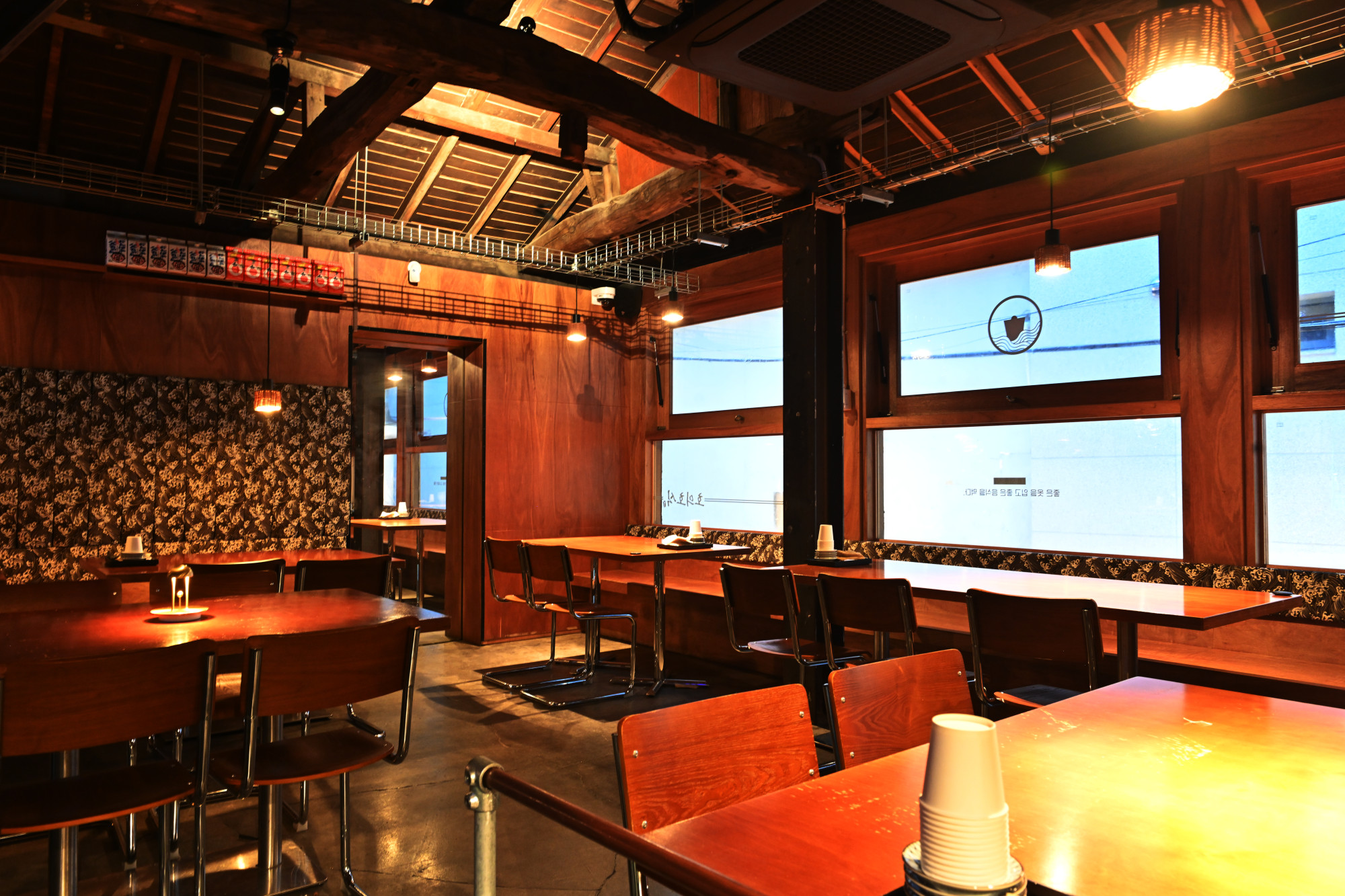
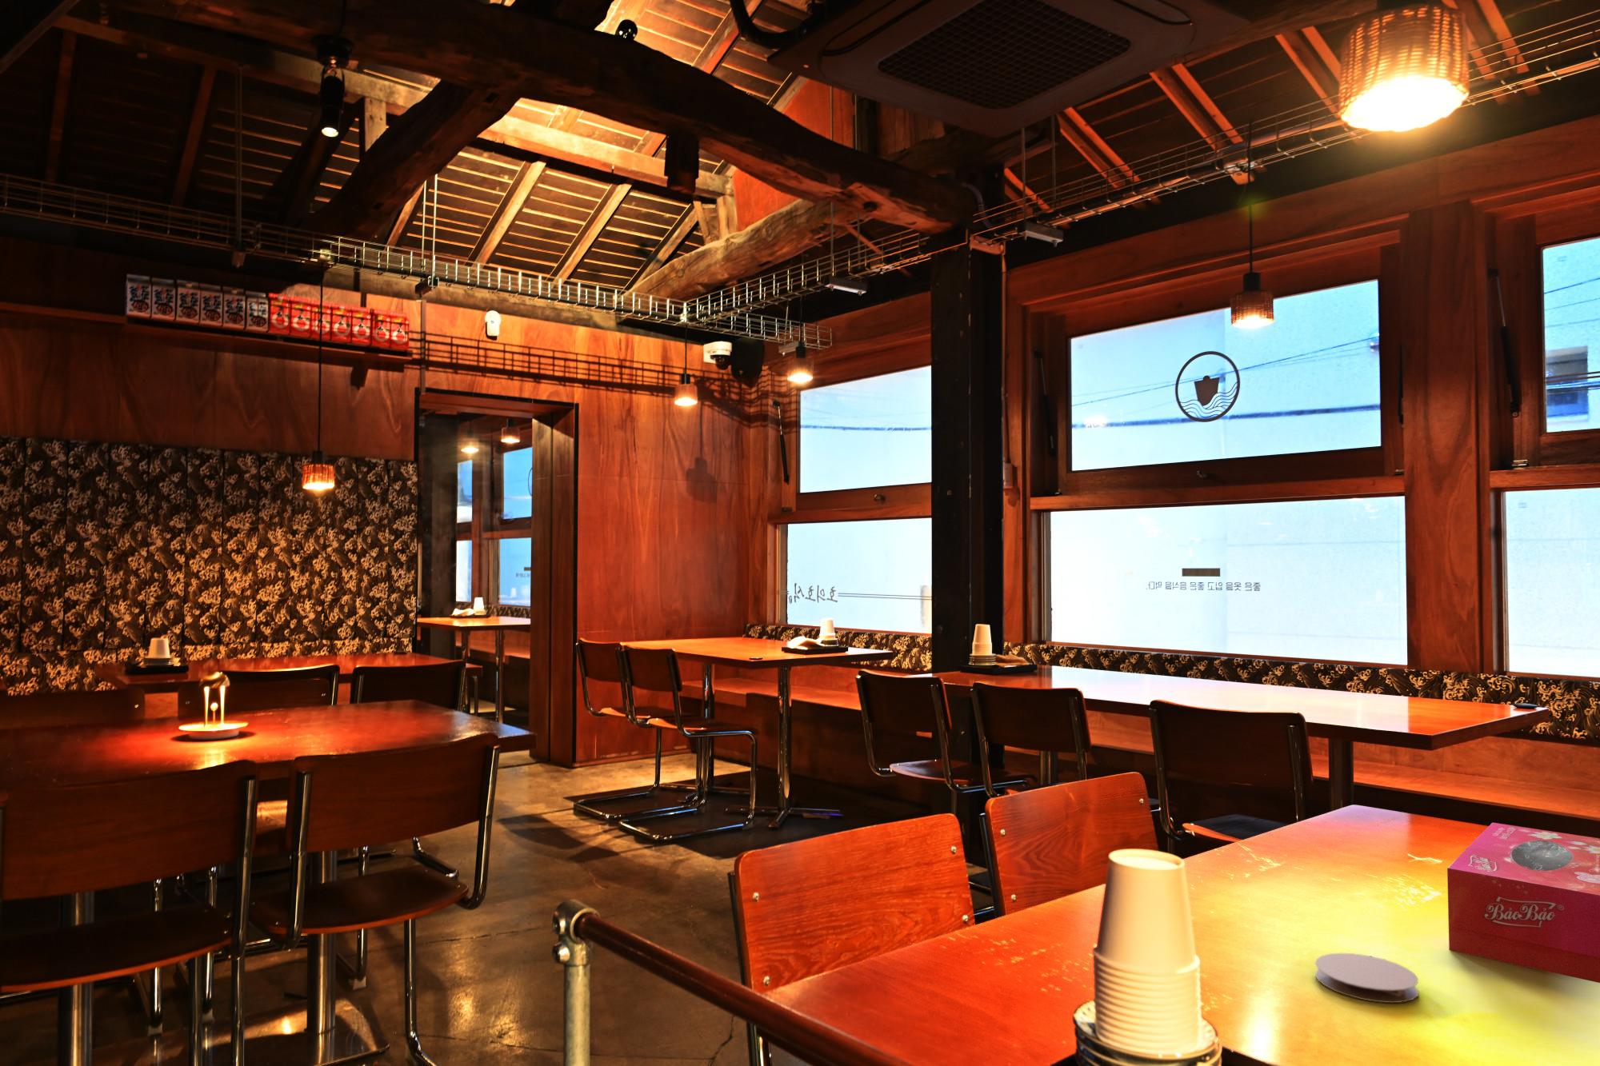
+ coaster (1366, 977)
+ tissue box (1543, 893)
